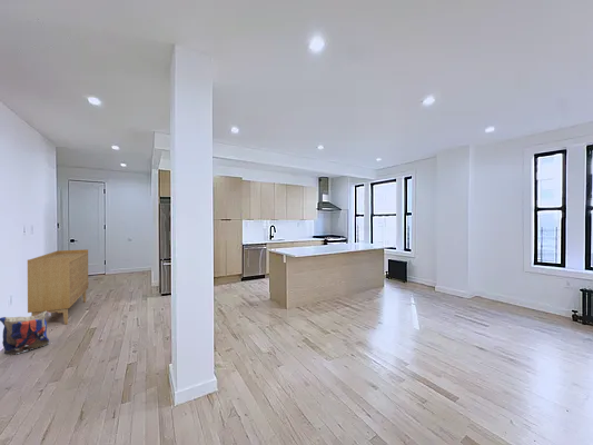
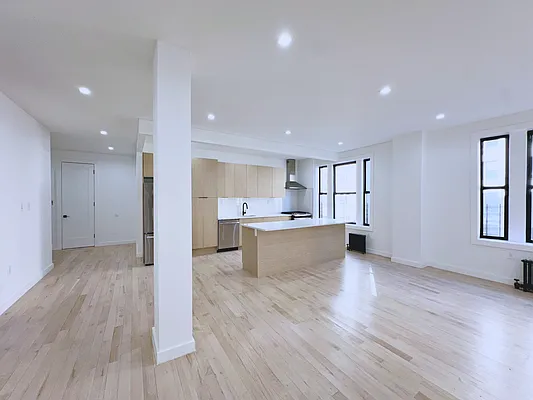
- sideboard (62, 284)
- backpack (27, 329)
